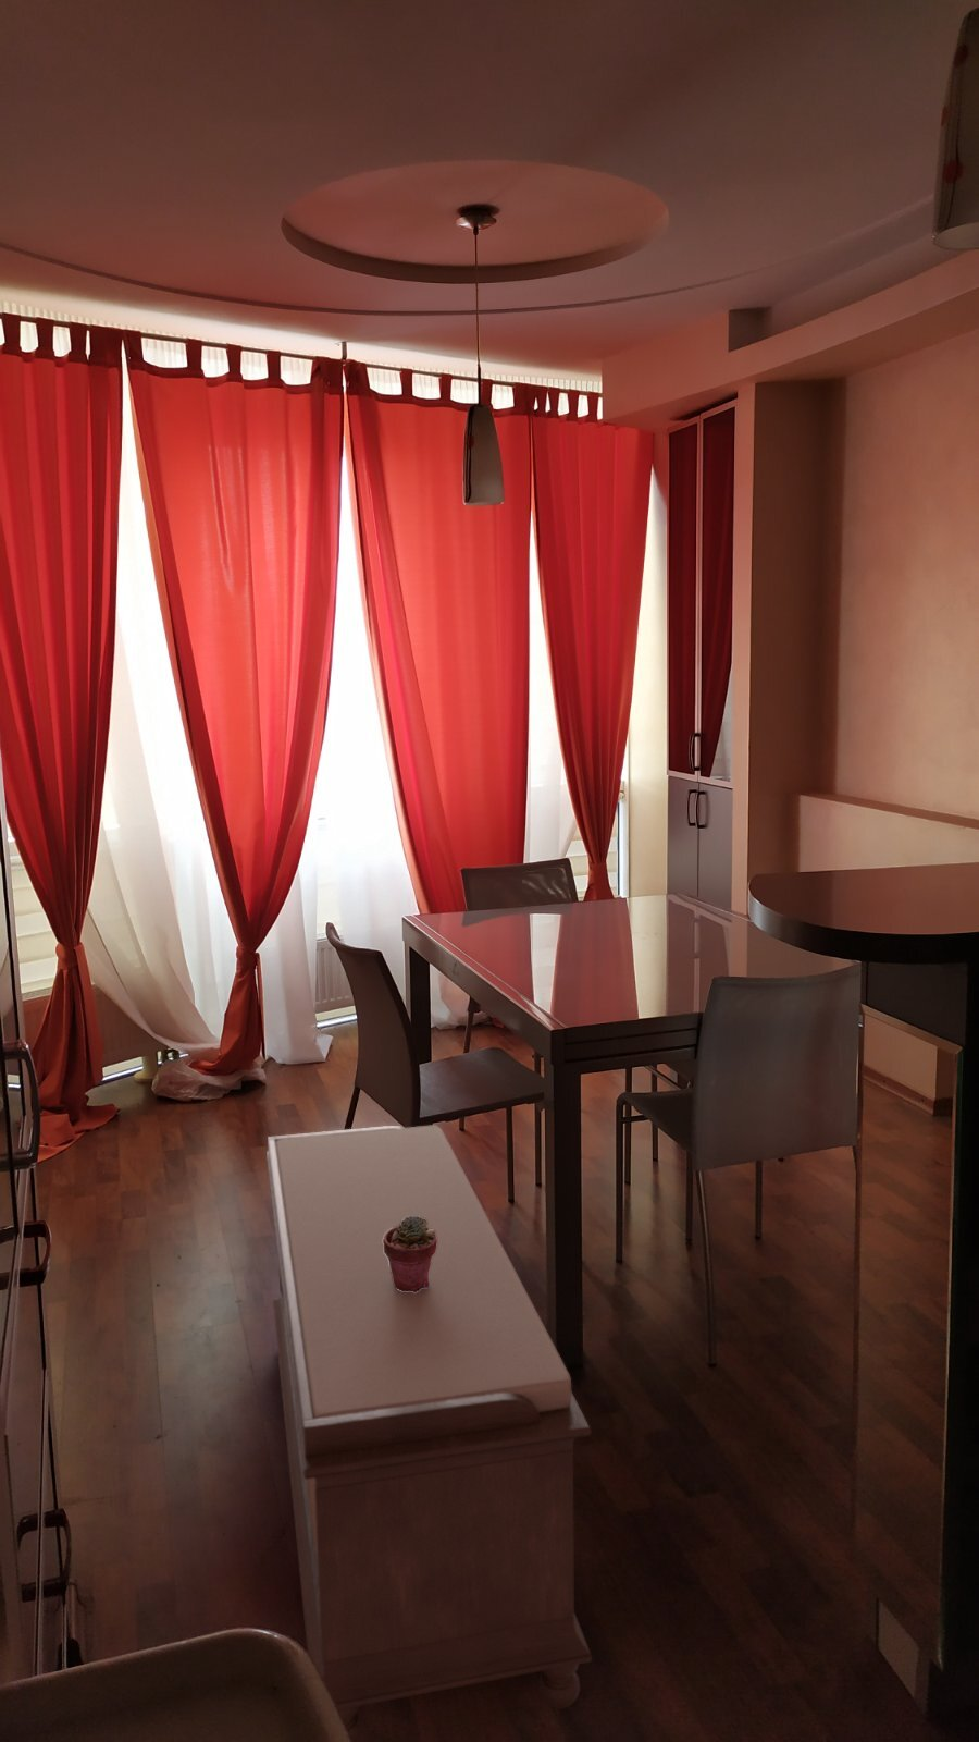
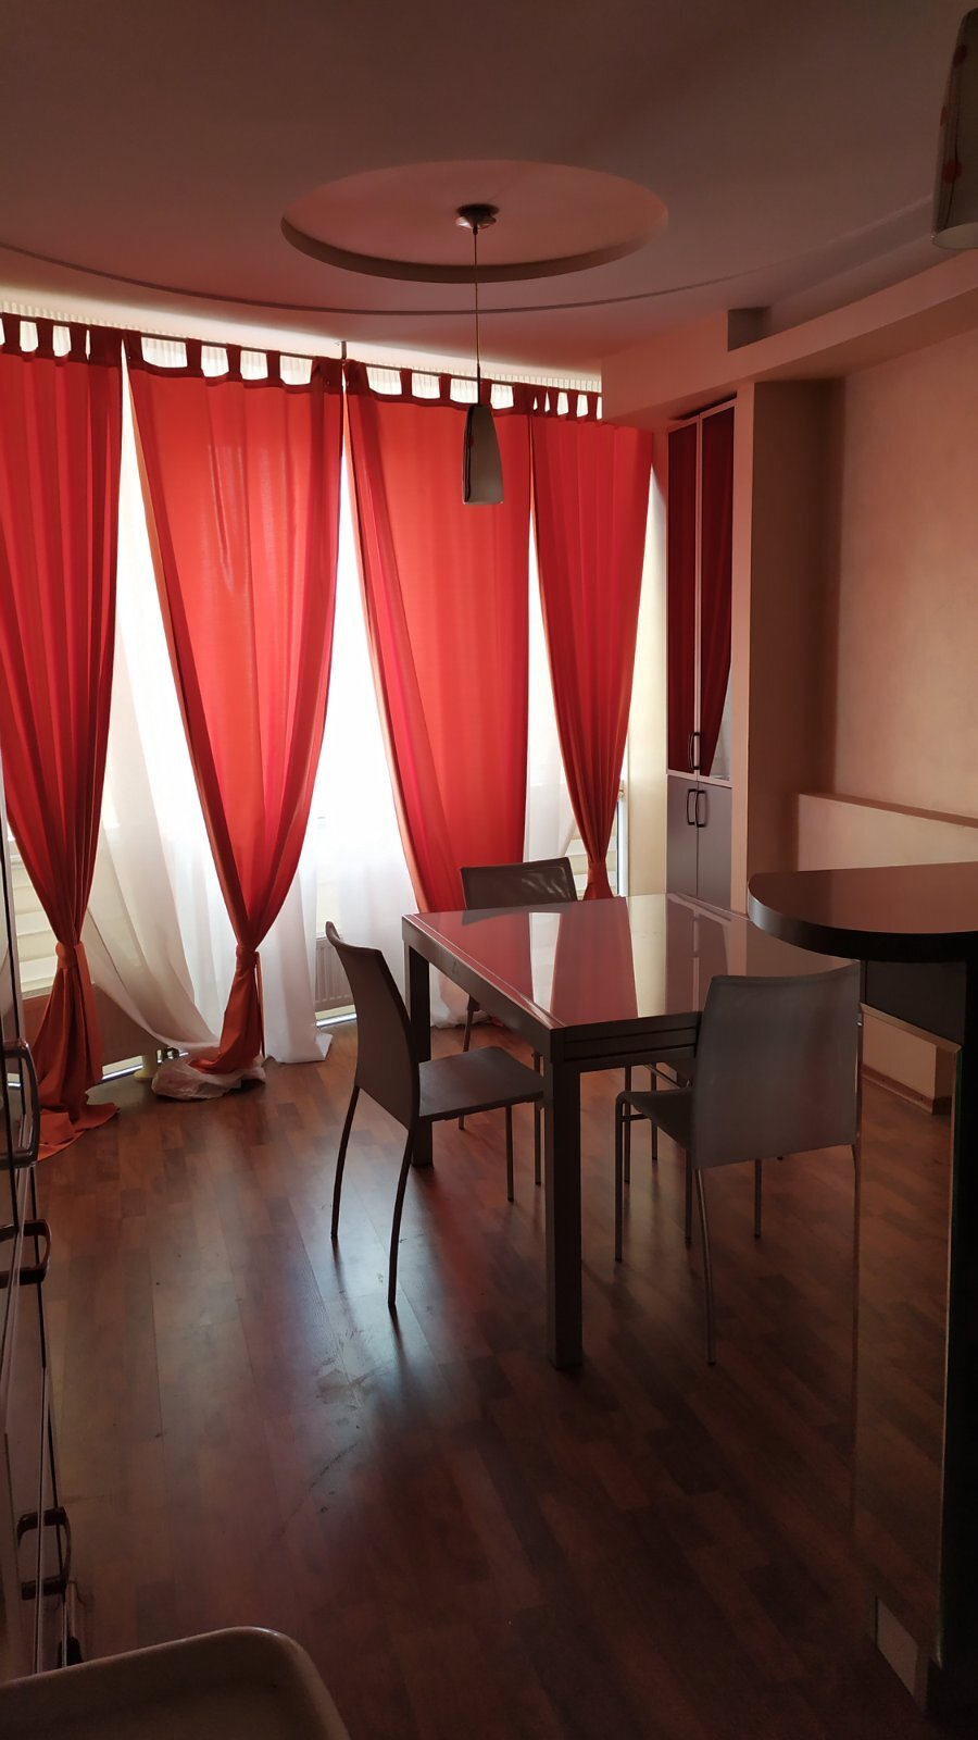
- potted succulent (410, 1249)
- bench (393, 1360)
